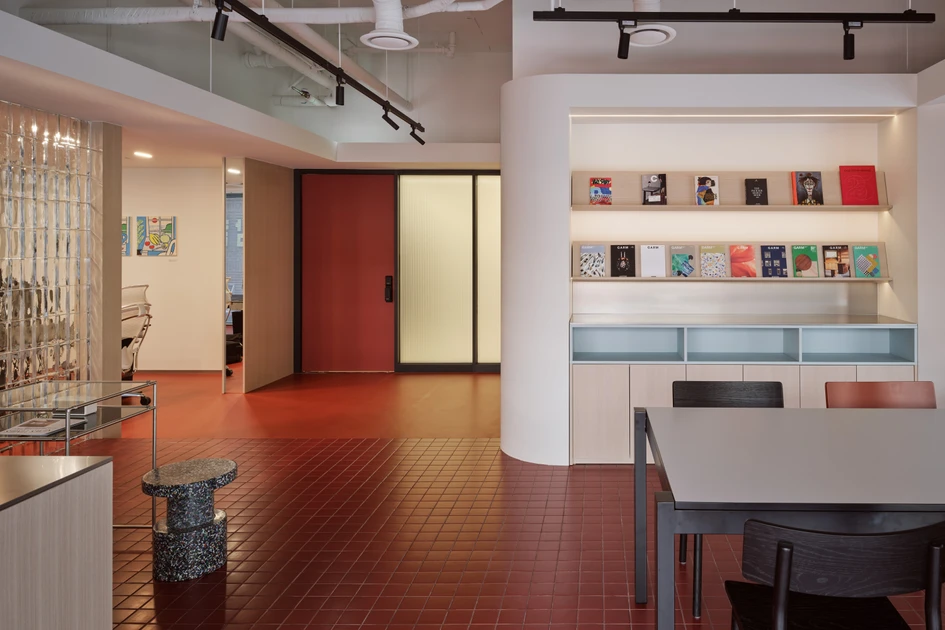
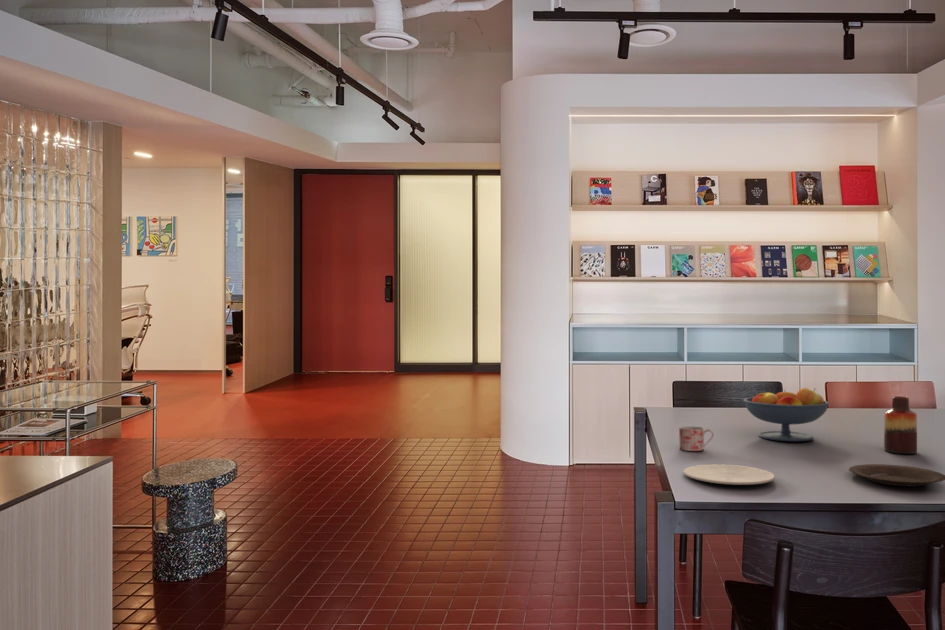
+ mug (695, 438)
+ plate (728, 475)
+ fruit bowl (785, 412)
+ vase (900, 424)
+ plate (896, 476)
